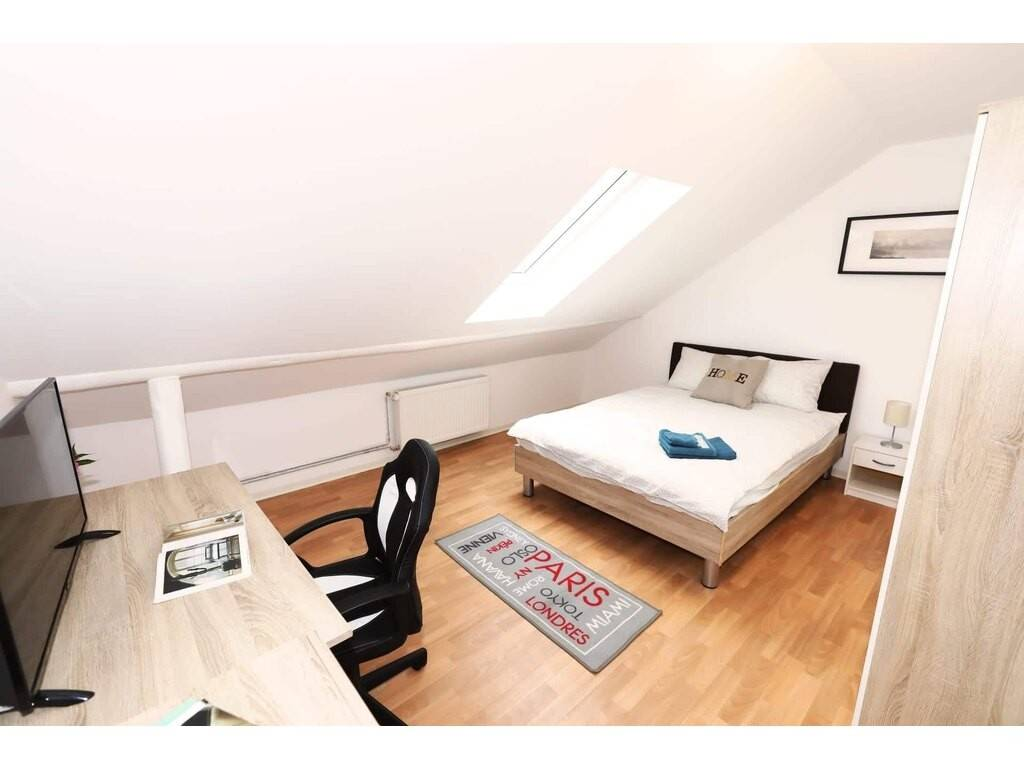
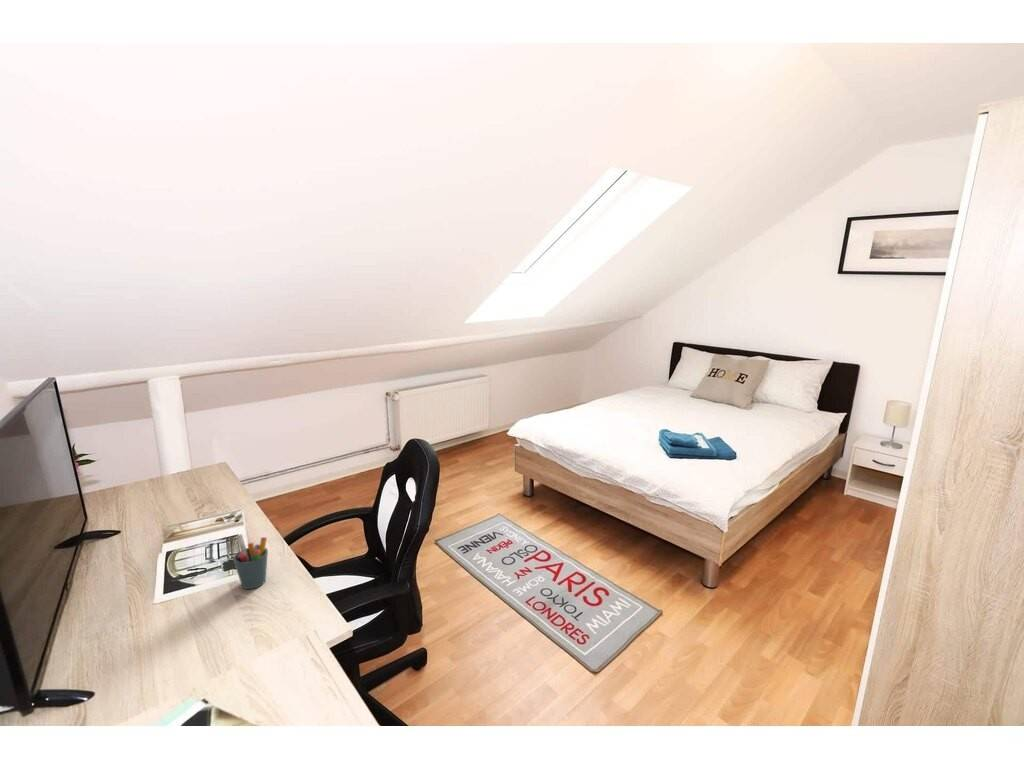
+ pen holder (252, 560)
